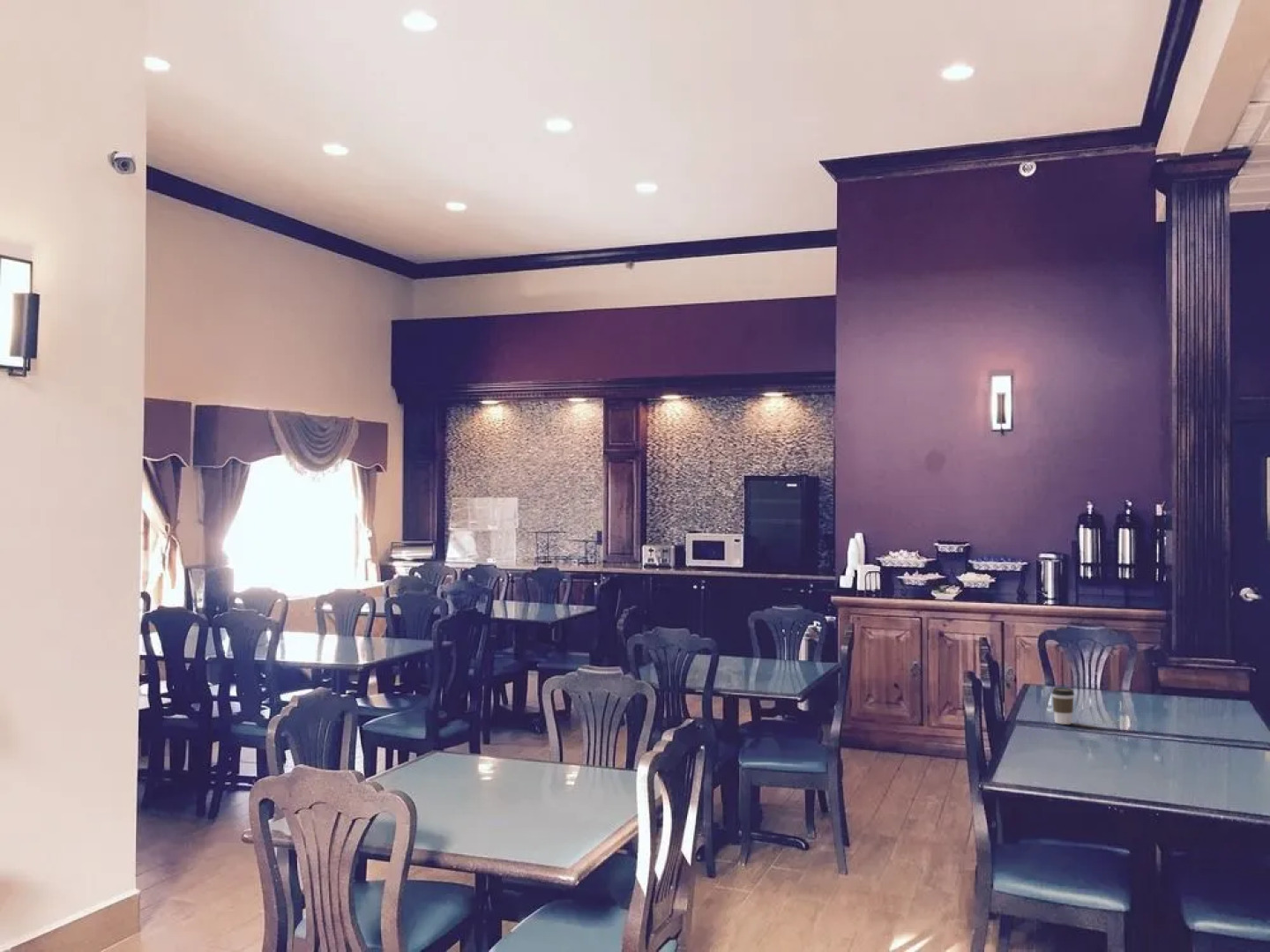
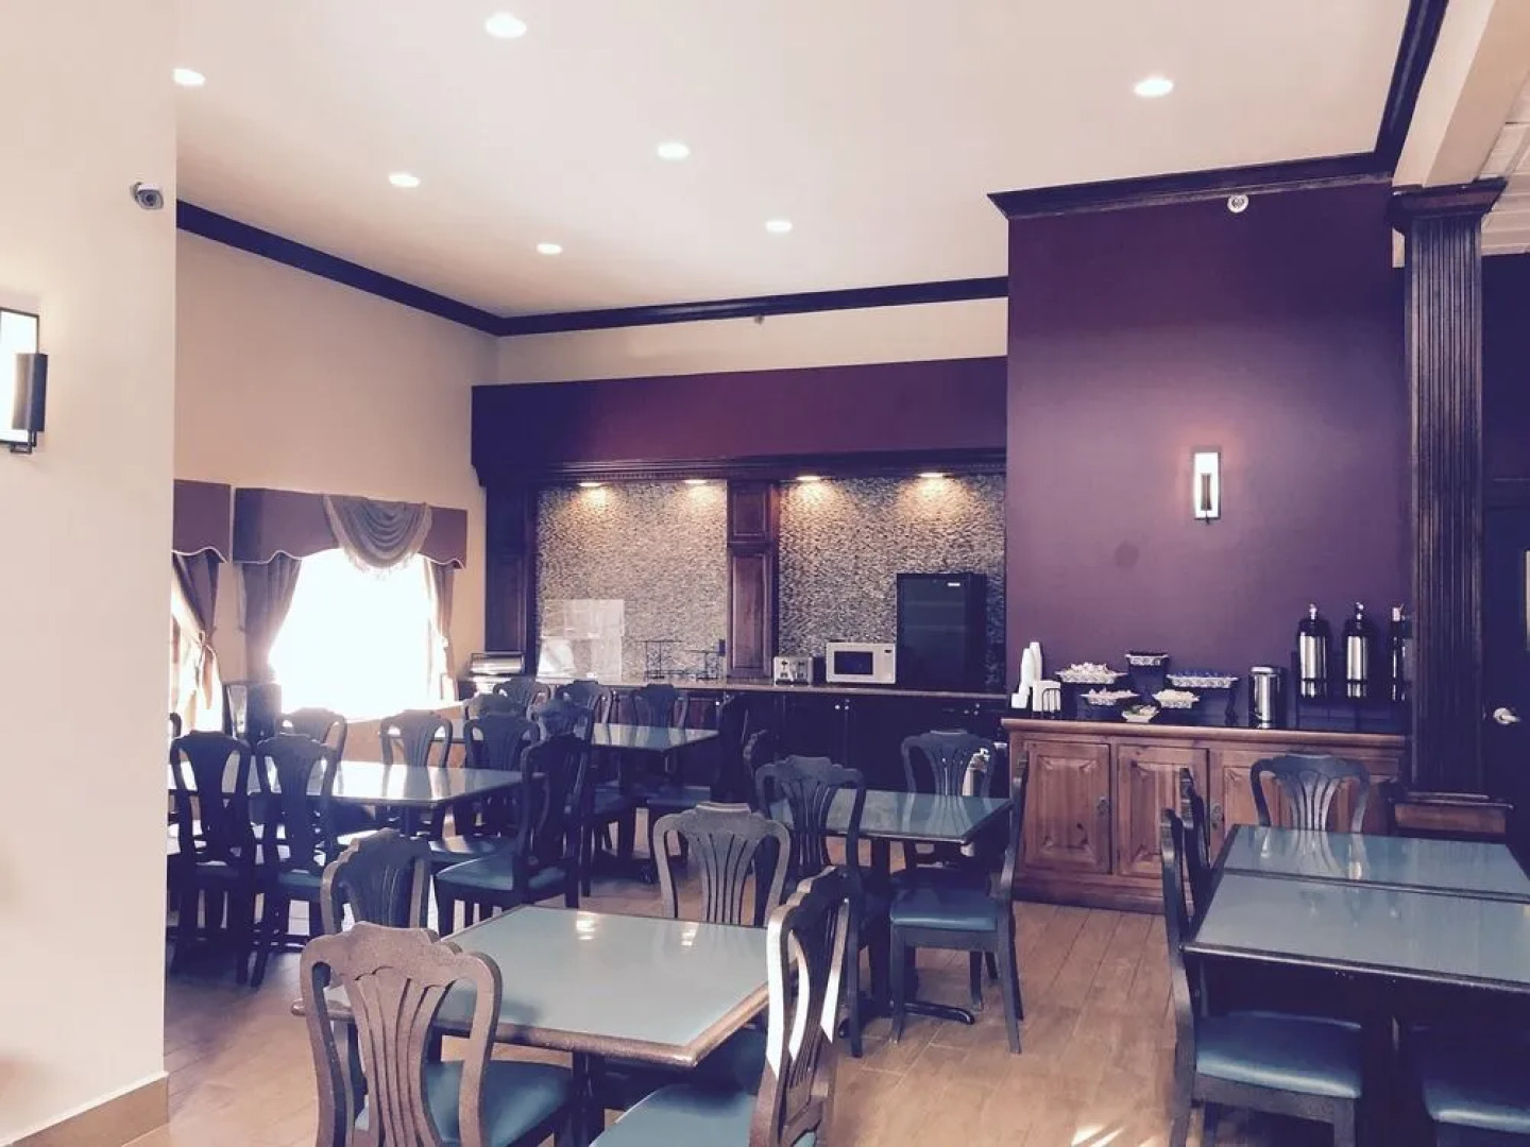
- coffee cup (1063, 705)
